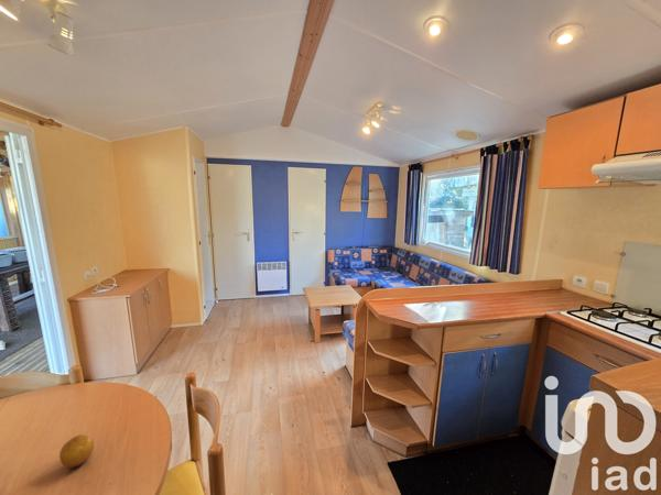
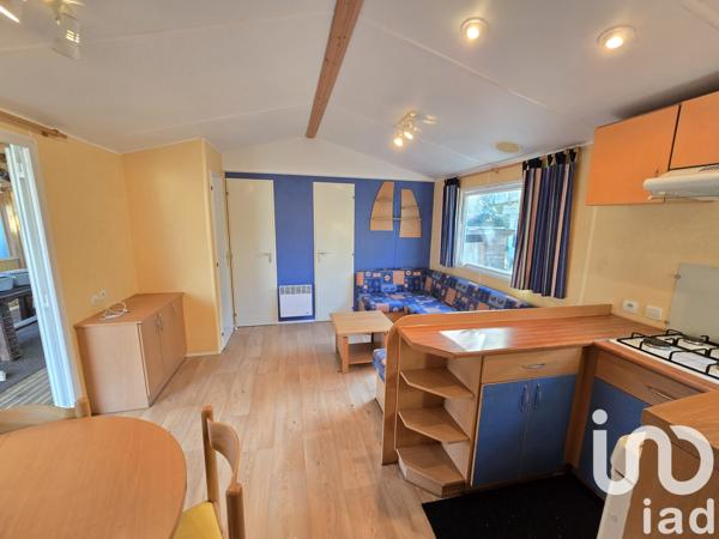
- fruit (76, 450)
